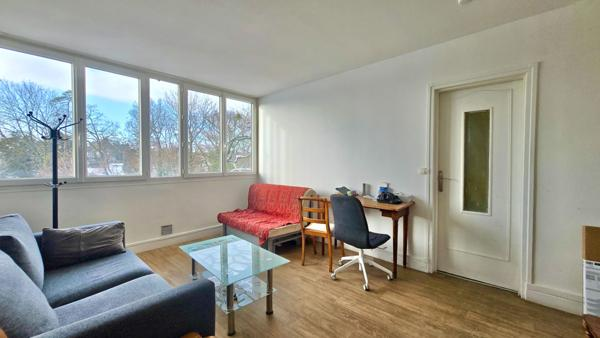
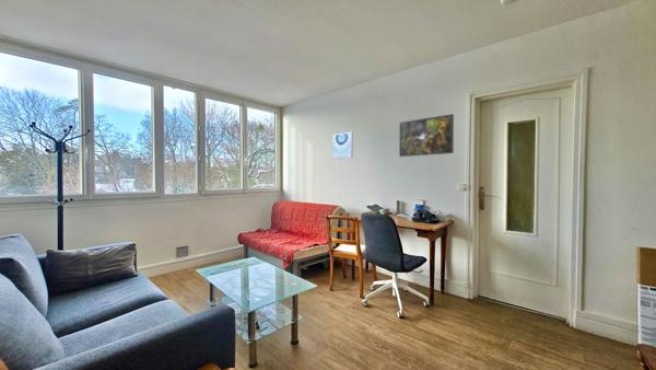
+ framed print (424, 137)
+ wall art (341, 146)
